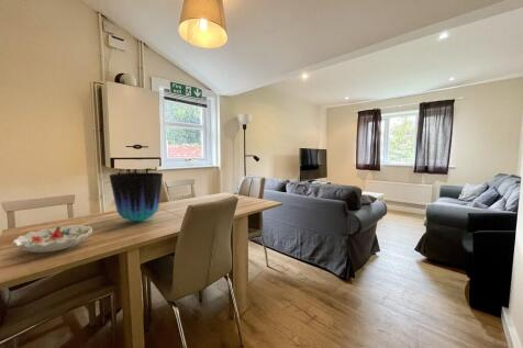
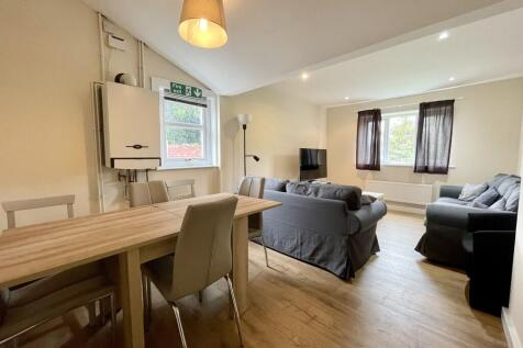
- vase (137, 197)
- decorative bowl (56, 239)
